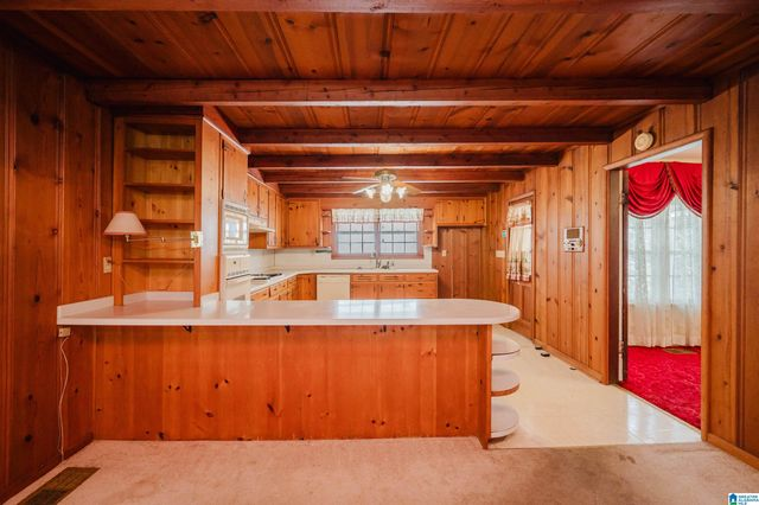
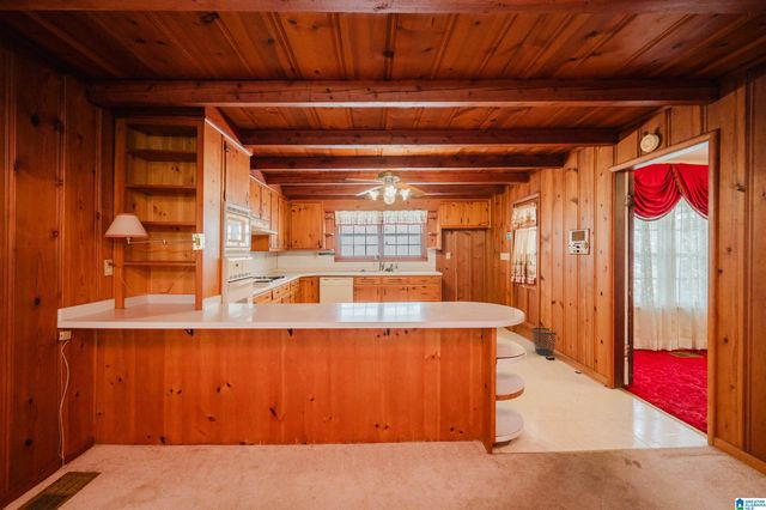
+ wastebasket (543, 341)
